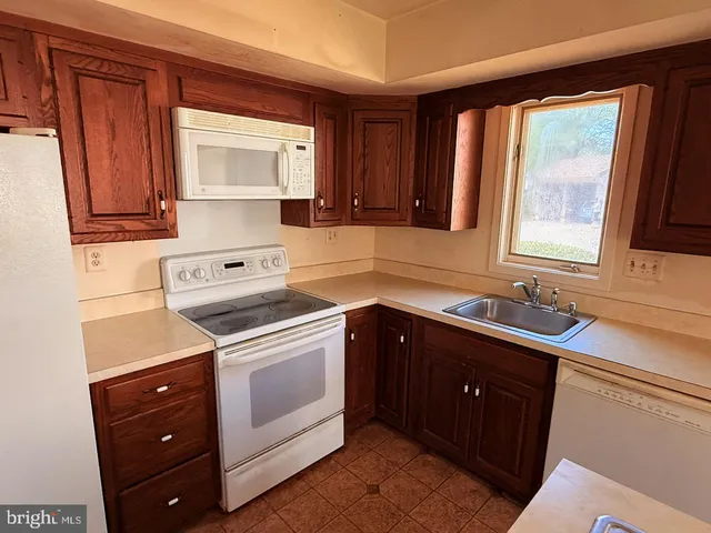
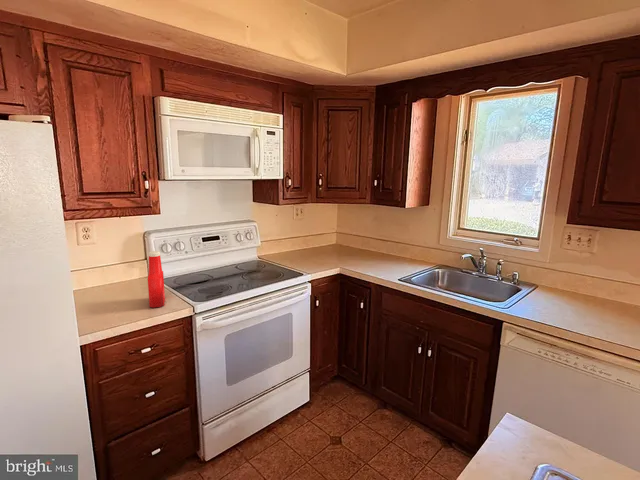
+ soap bottle (155, 277)
